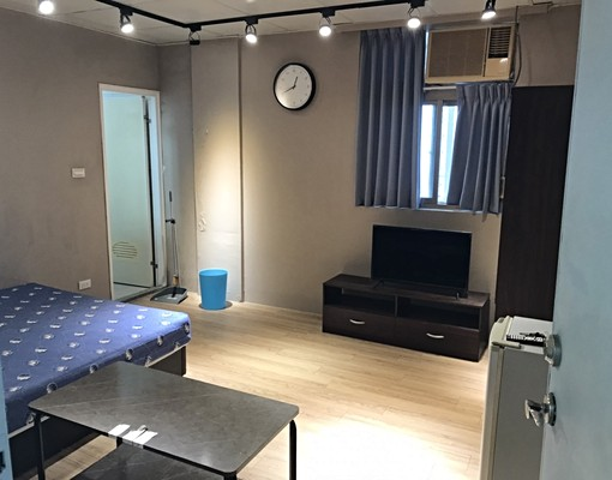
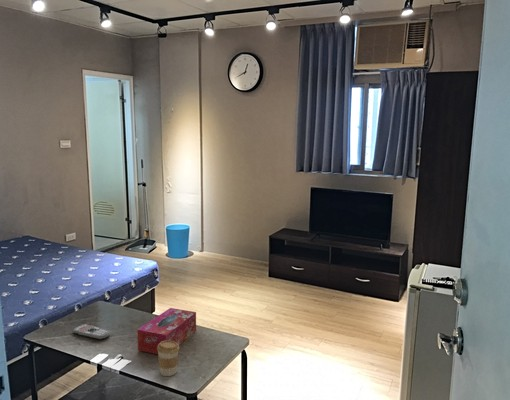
+ tissue box (168, 330)
+ coffee cup (168, 357)
+ remote control (92, 332)
